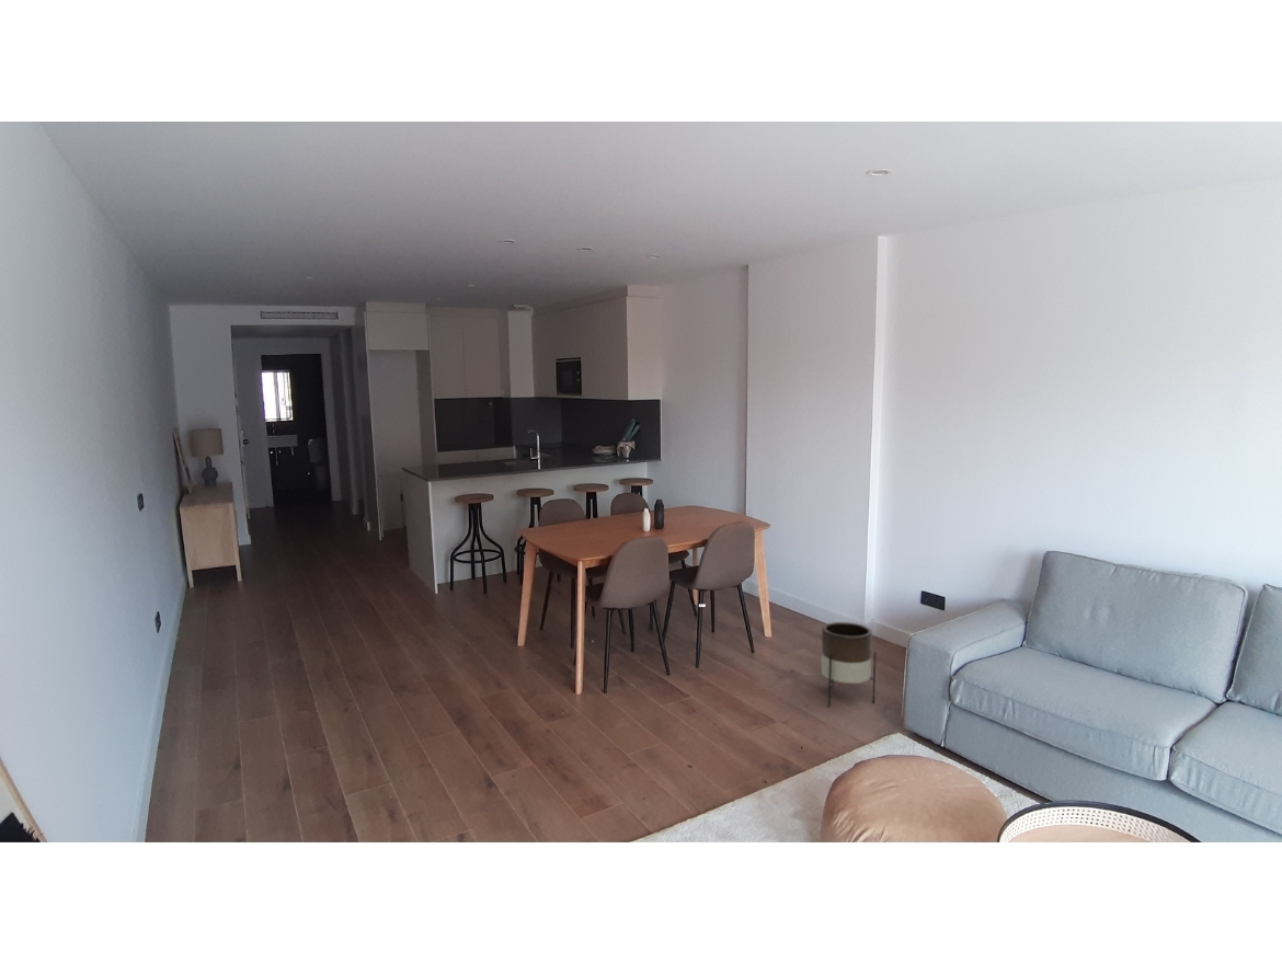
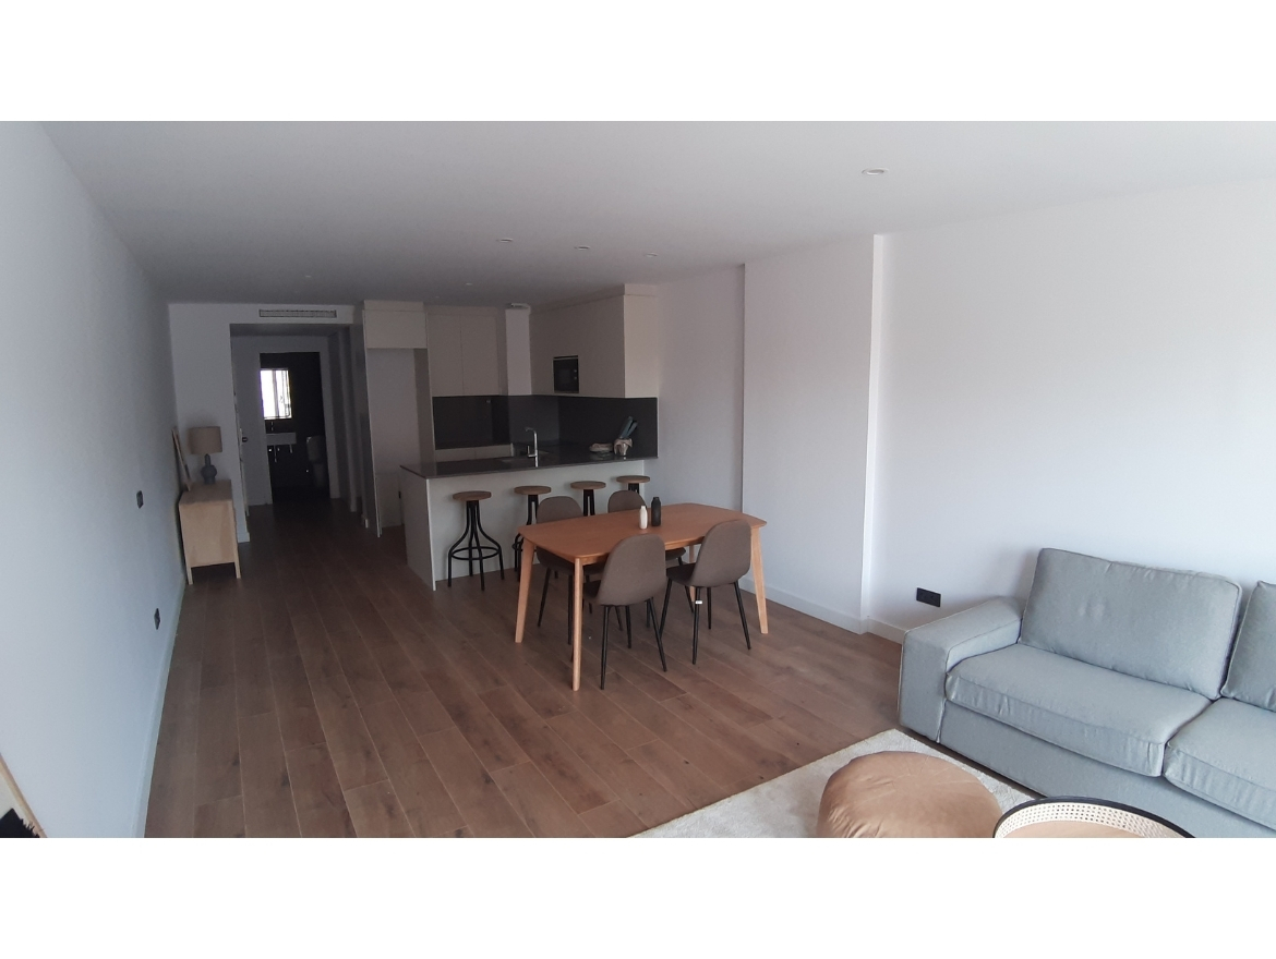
- planter (845, 664)
